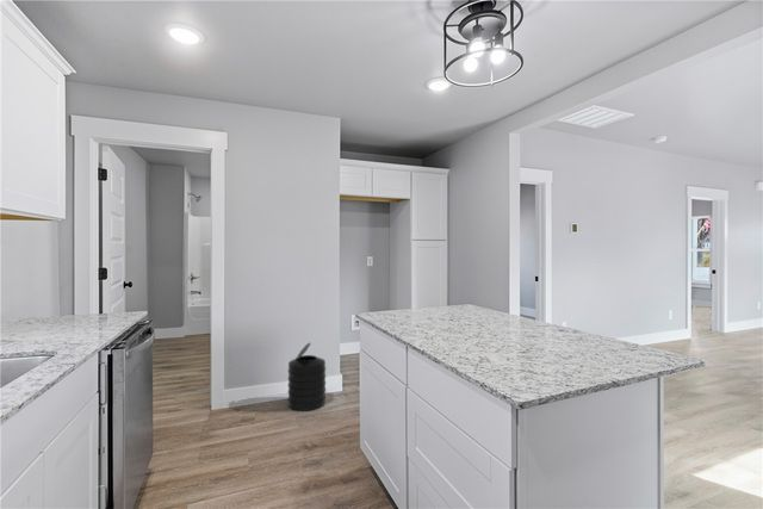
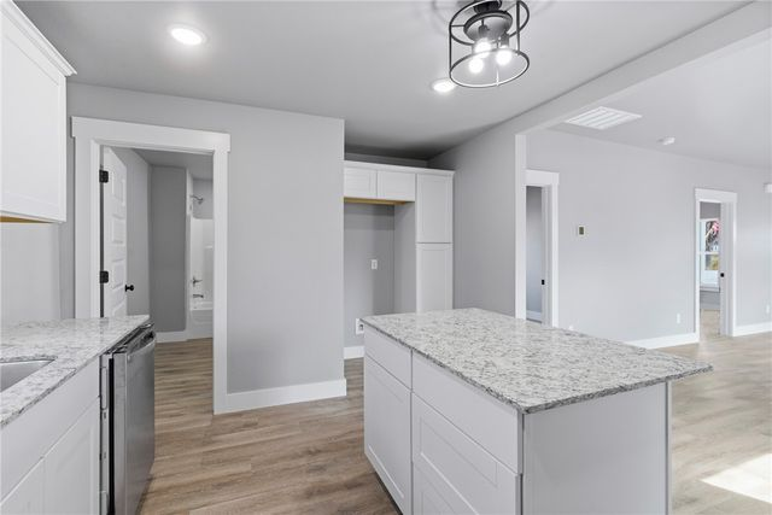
- trash can (306, 373)
